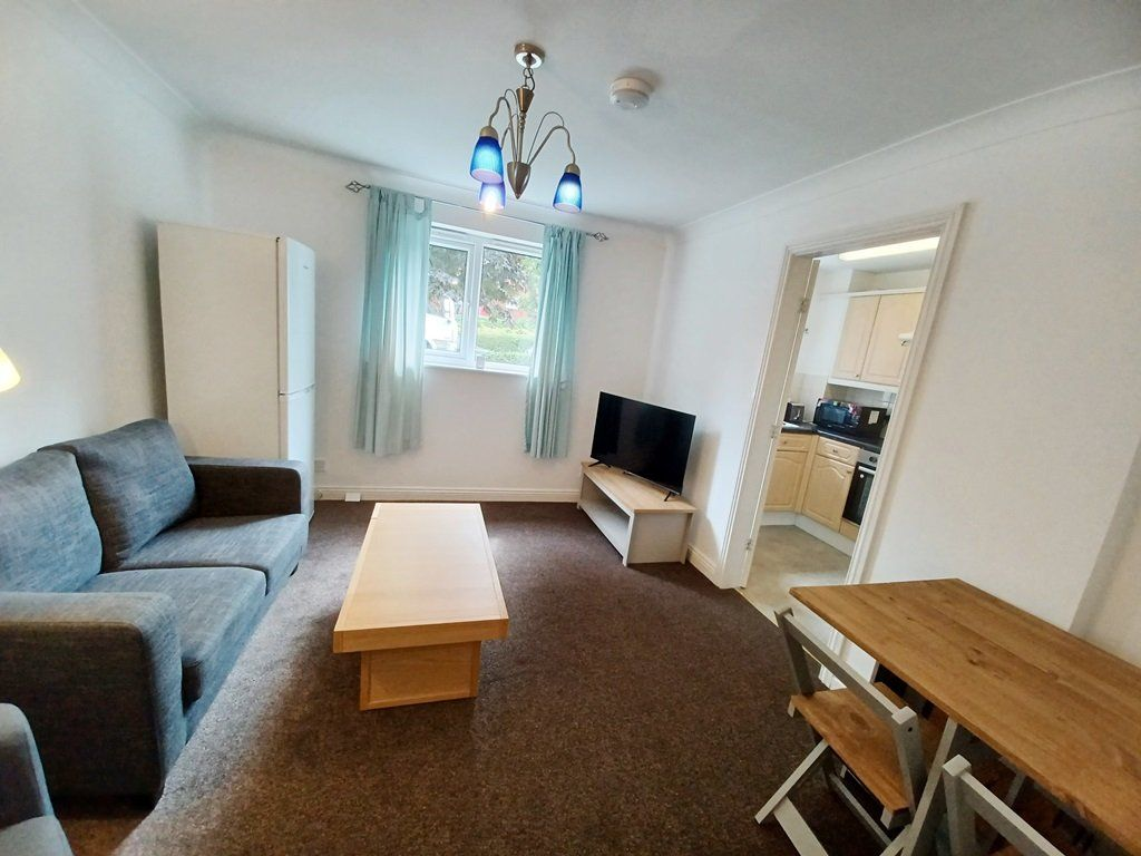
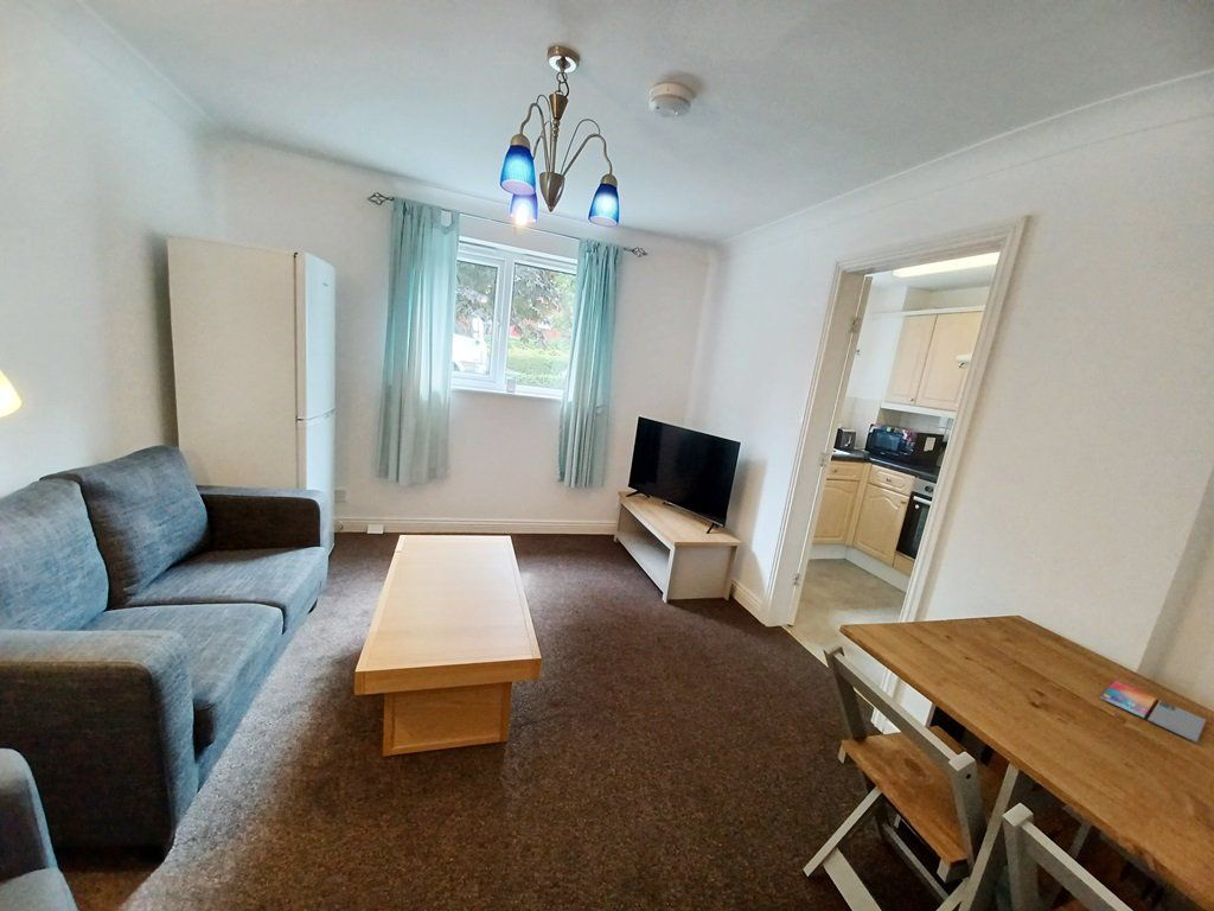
+ smartphone (1150, 707)
